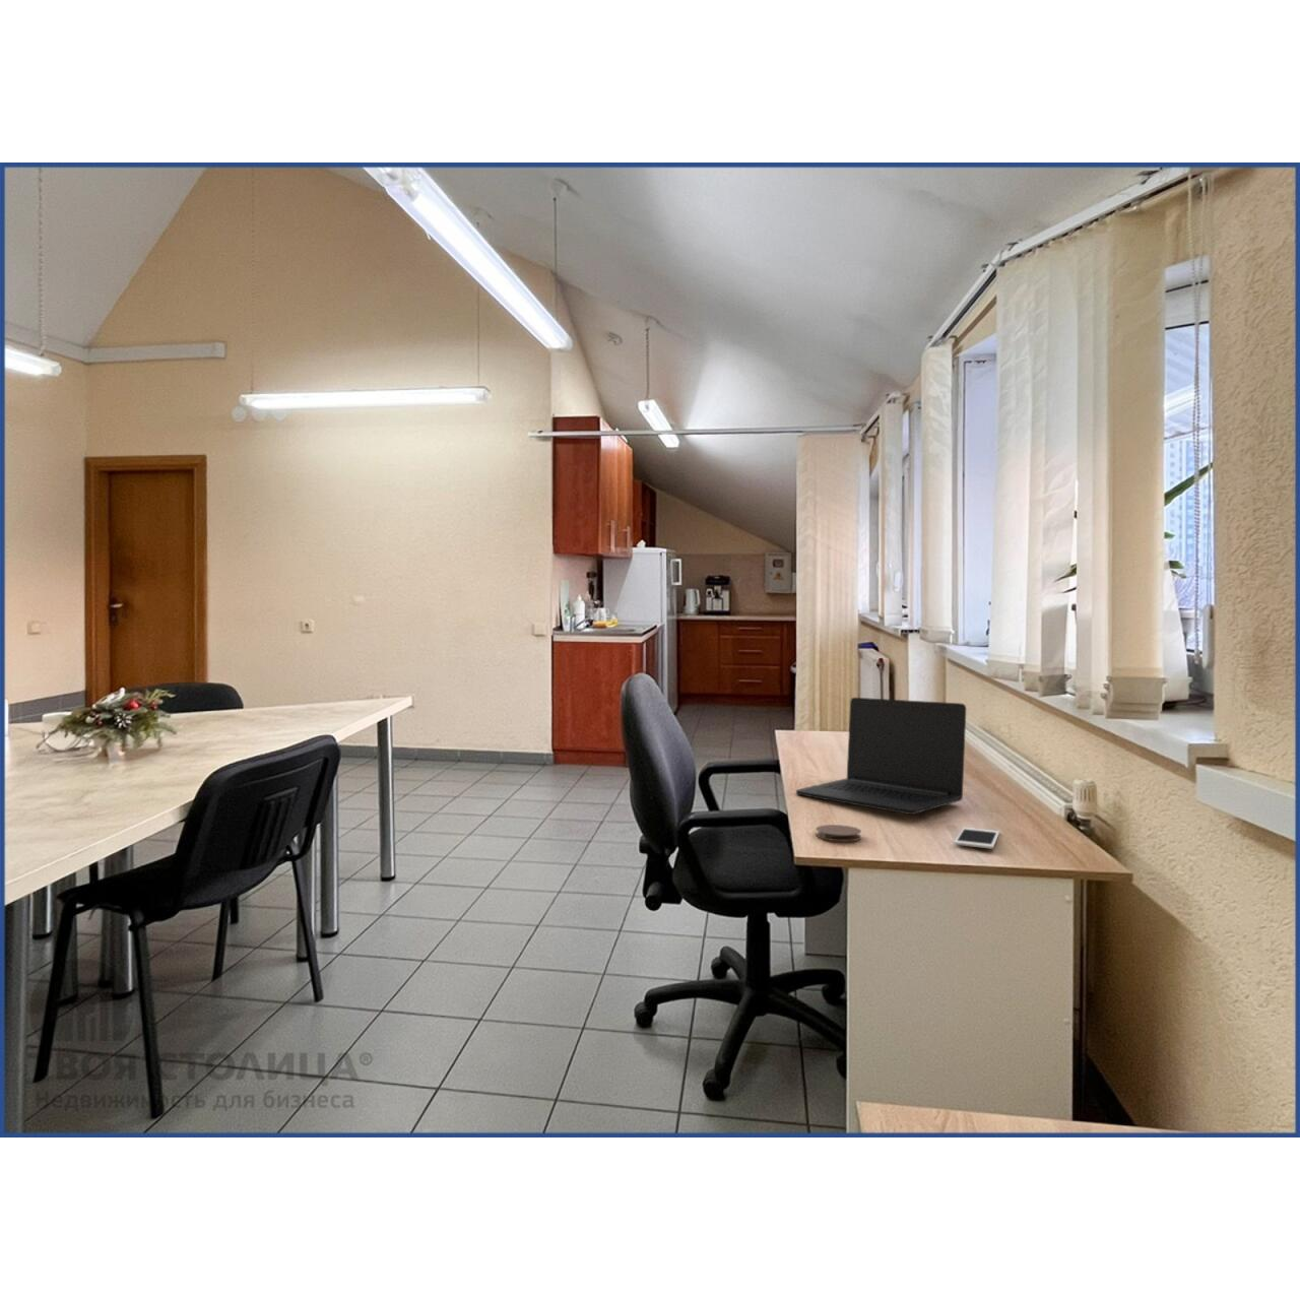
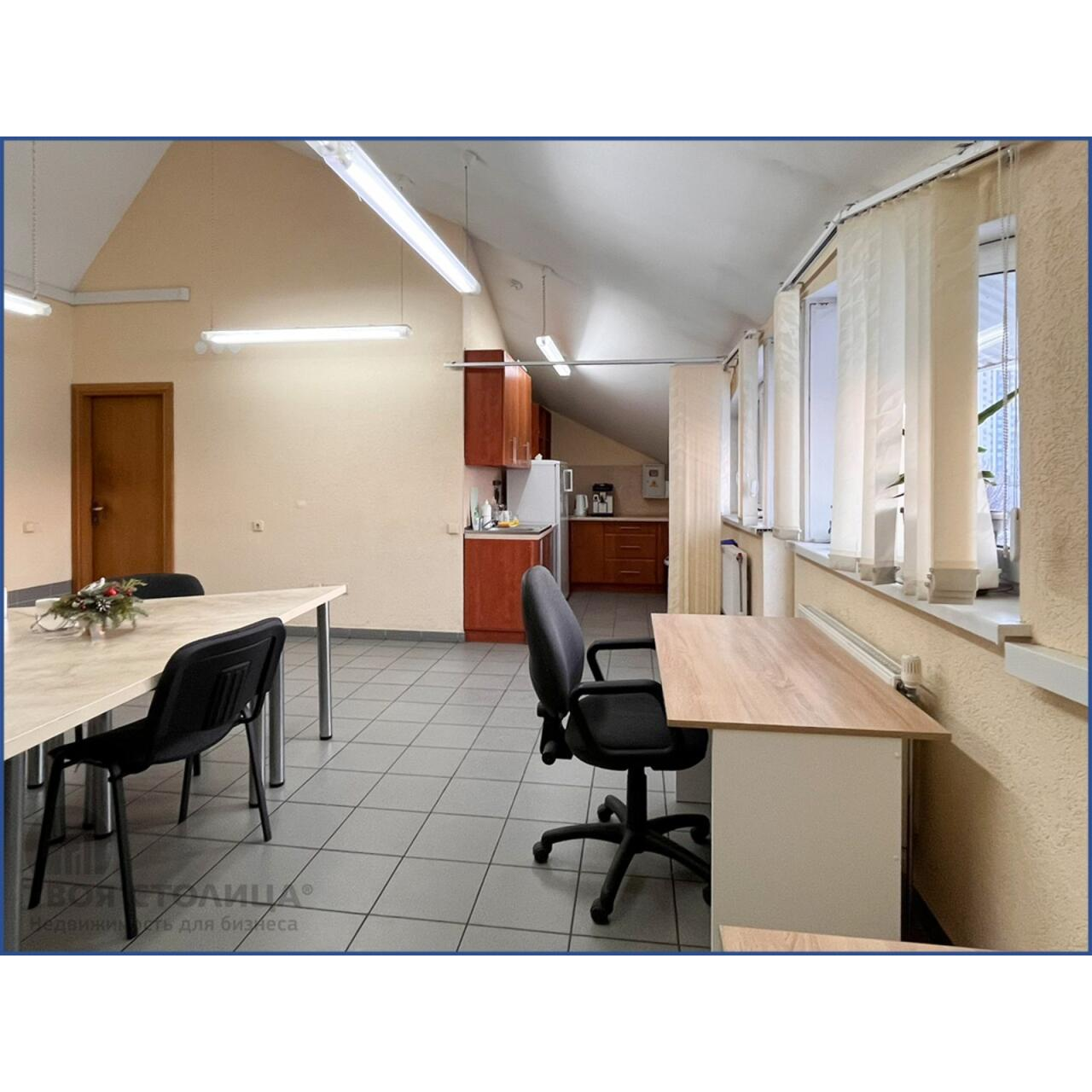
- cell phone (977, 837)
- laptop (879, 750)
- coaster (838, 832)
